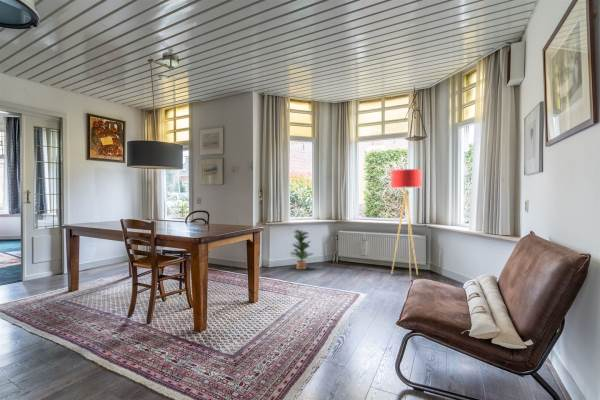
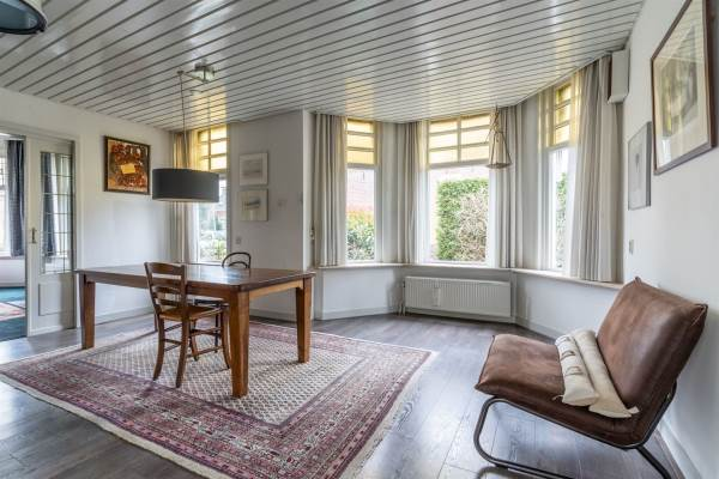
- floor lamp (407, 222)
- potted plant (300, 248)
